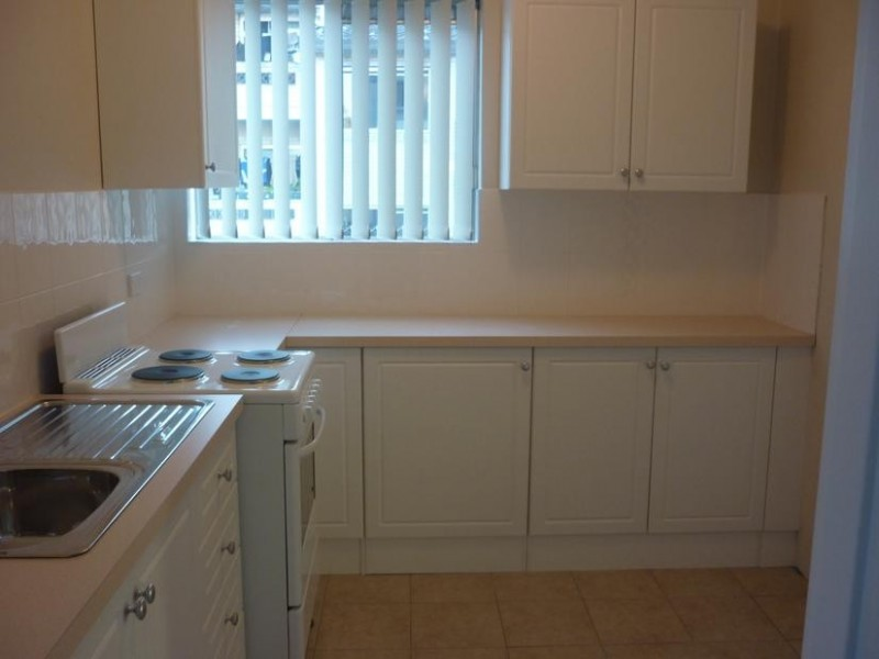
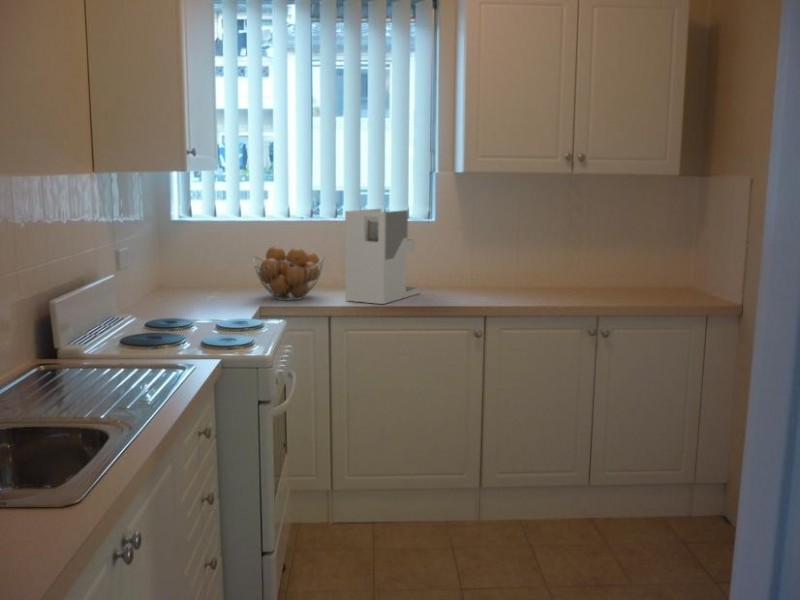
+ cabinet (383, 253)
+ fruit basket (289, 272)
